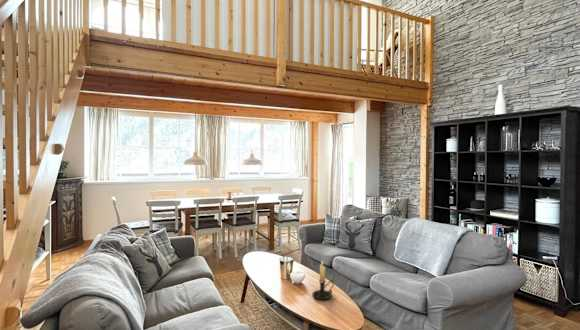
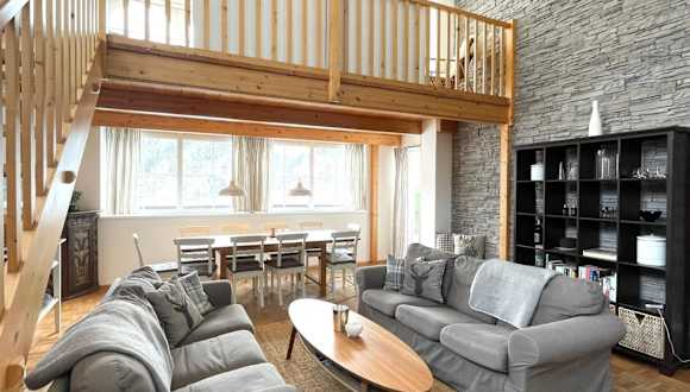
- candle holder (324, 277)
